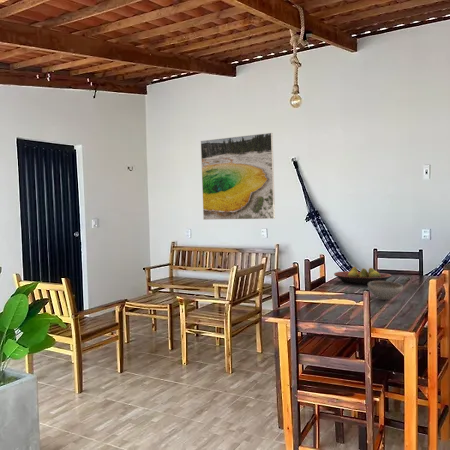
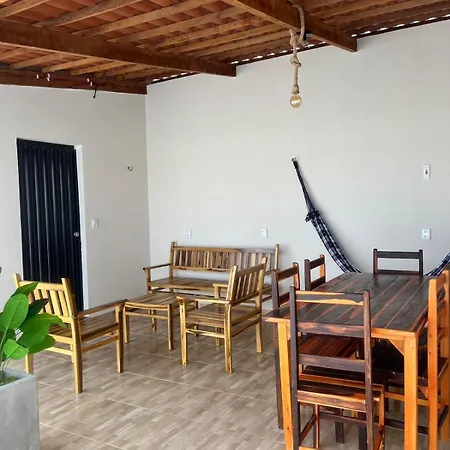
- bowl (385, 291)
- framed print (236, 178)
- fruit bowl (362, 275)
